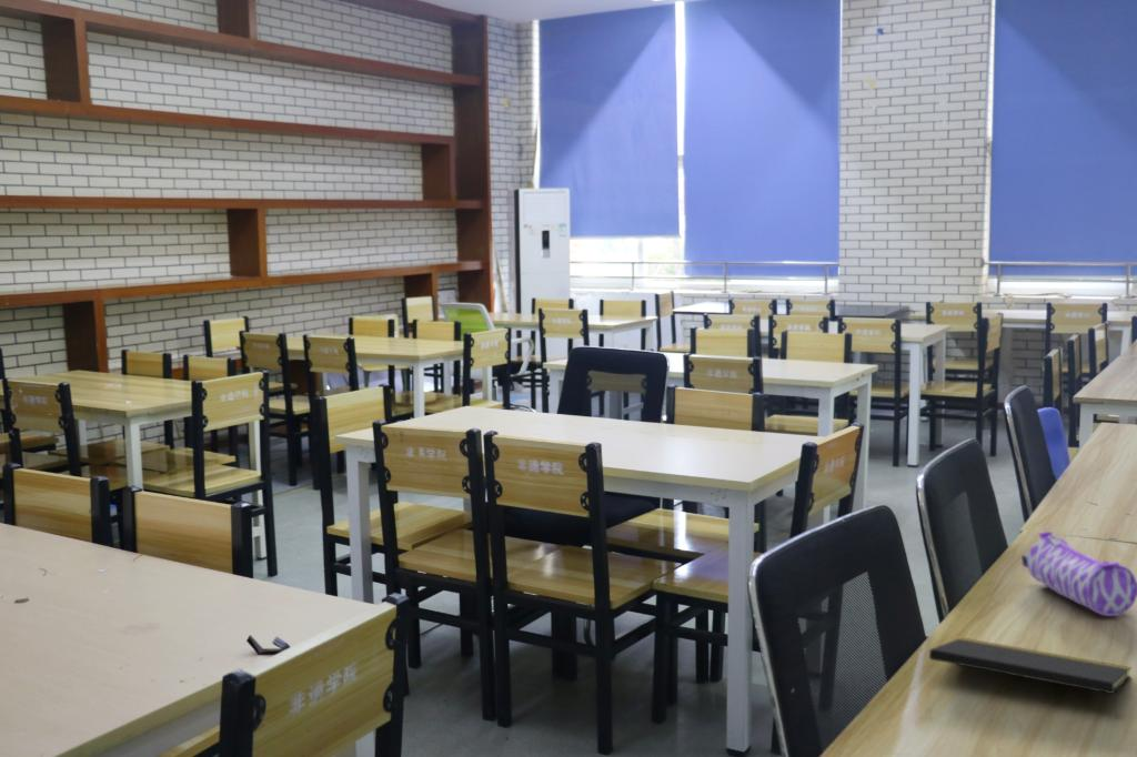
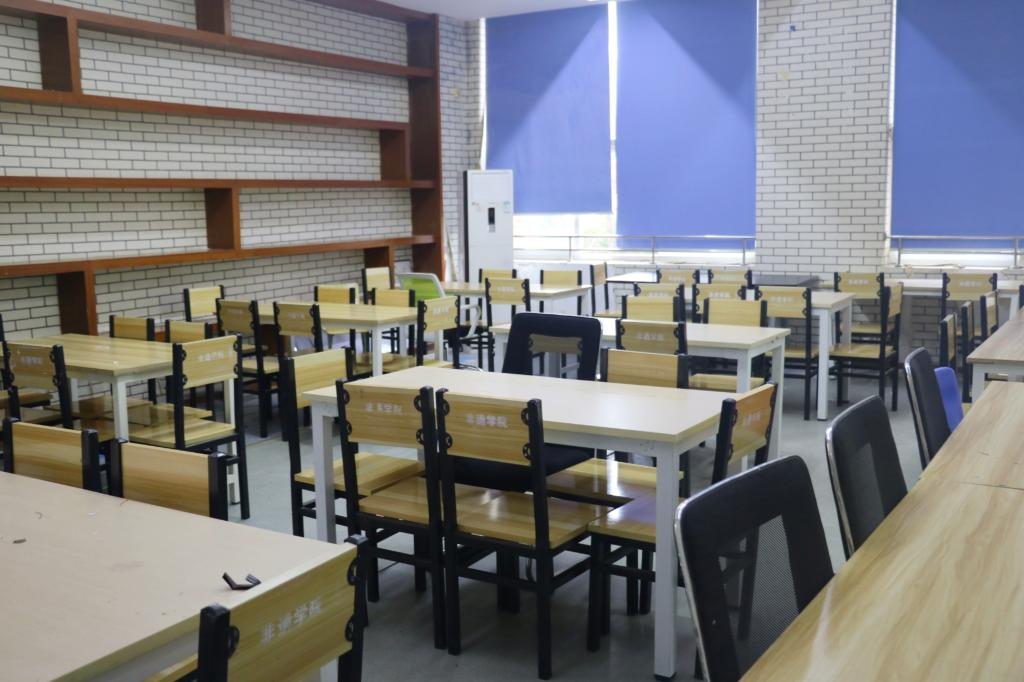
- pencil case (1079, 572)
- notepad (1029, 663)
